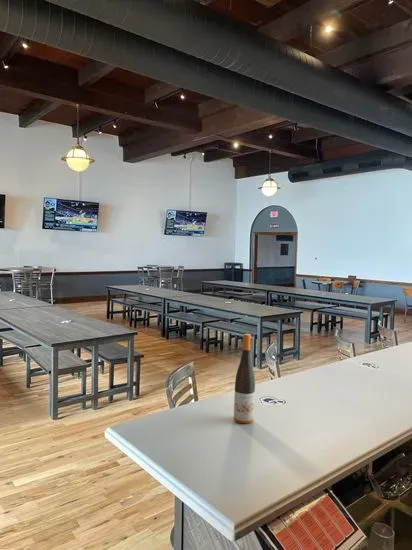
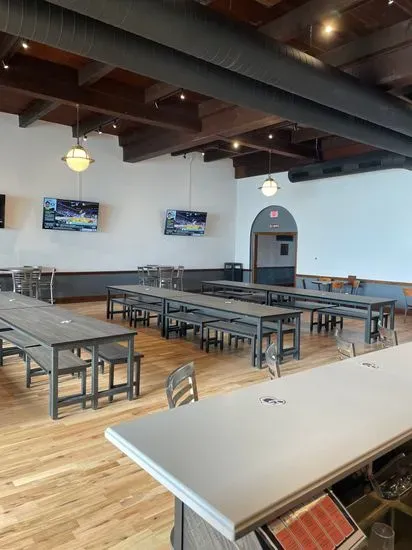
- wine bottle (245, 377)
